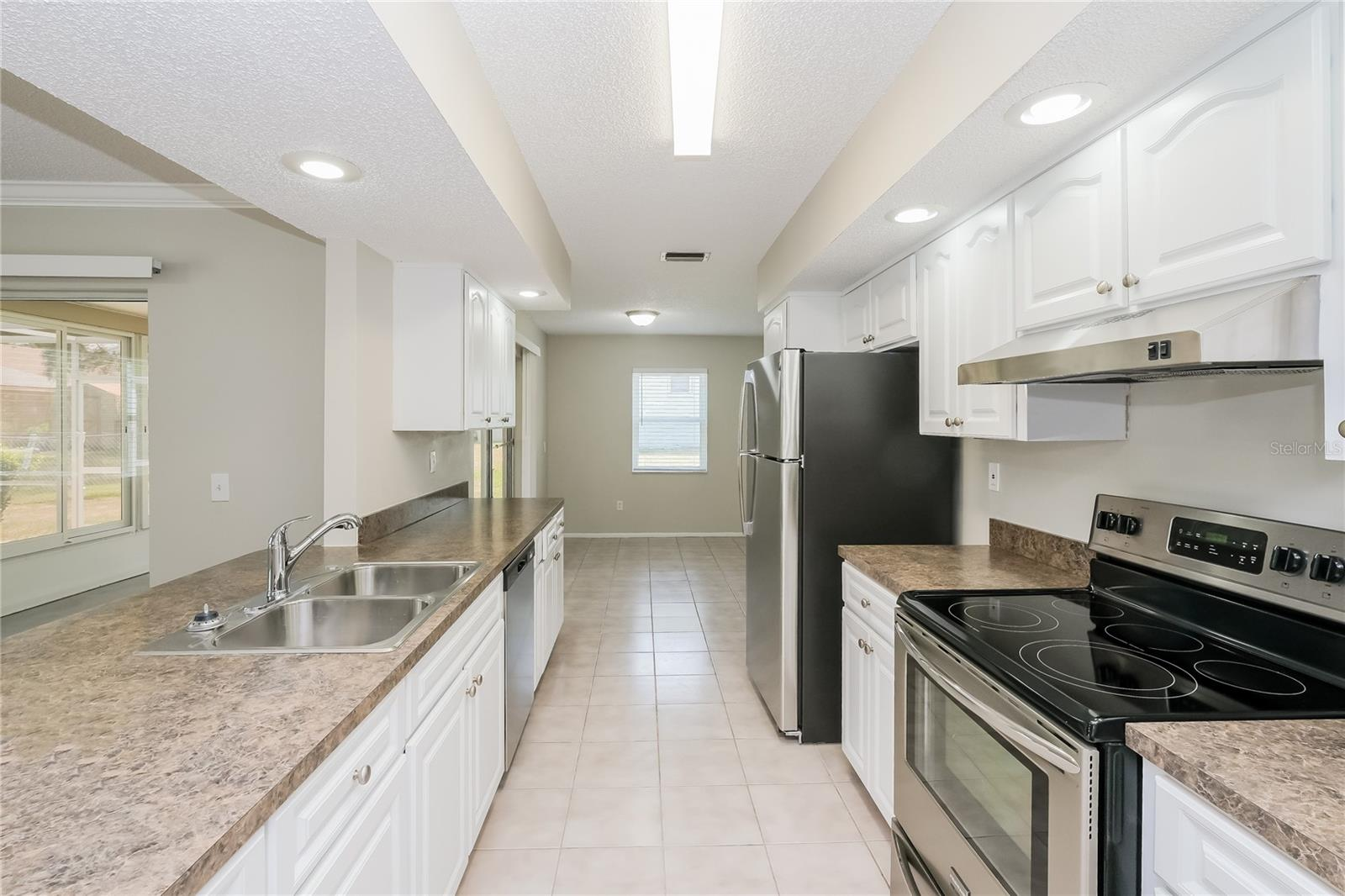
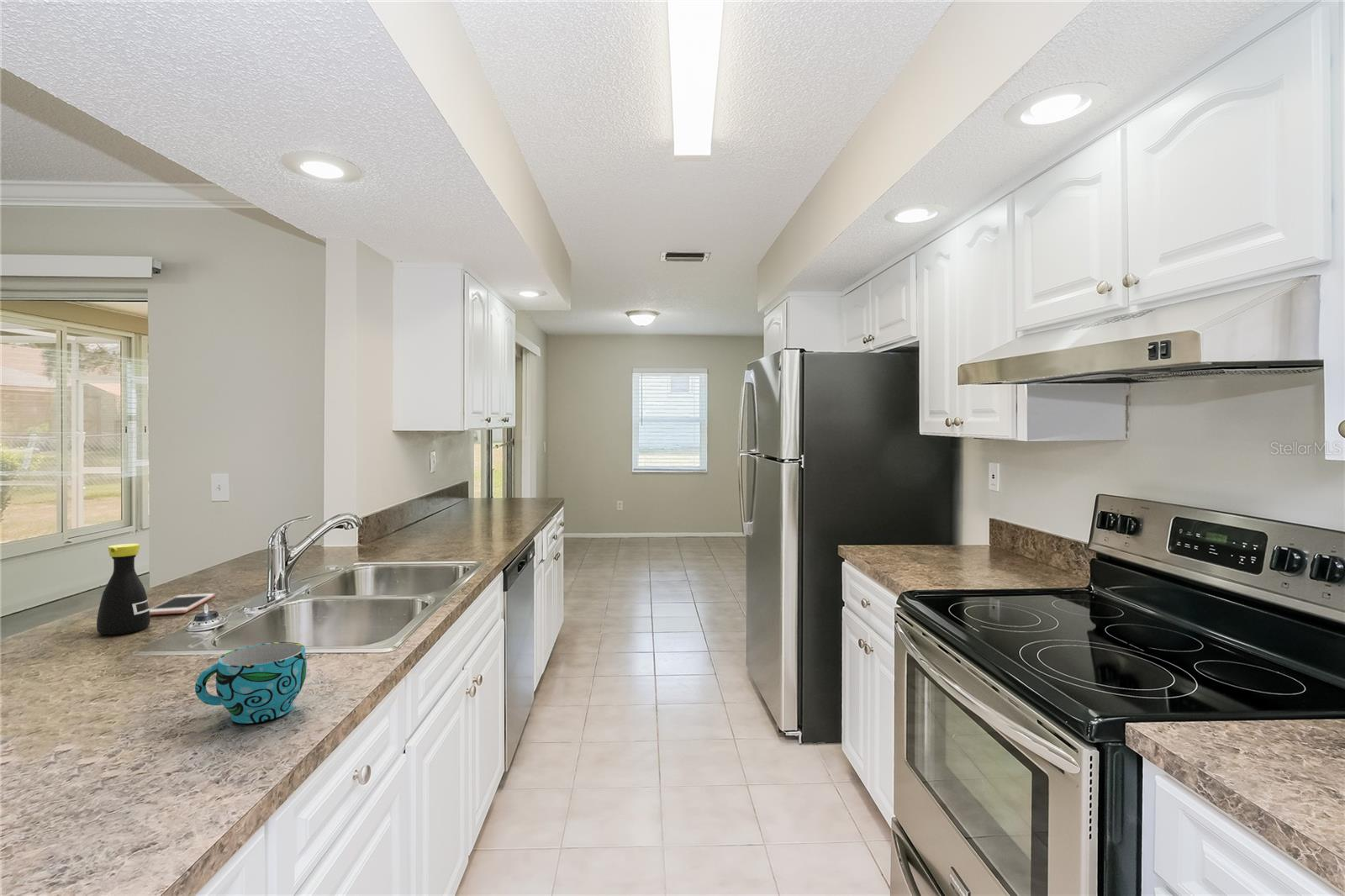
+ cell phone (182, 603)
+ bottle (124, 587)
+ cup (257, 684)
